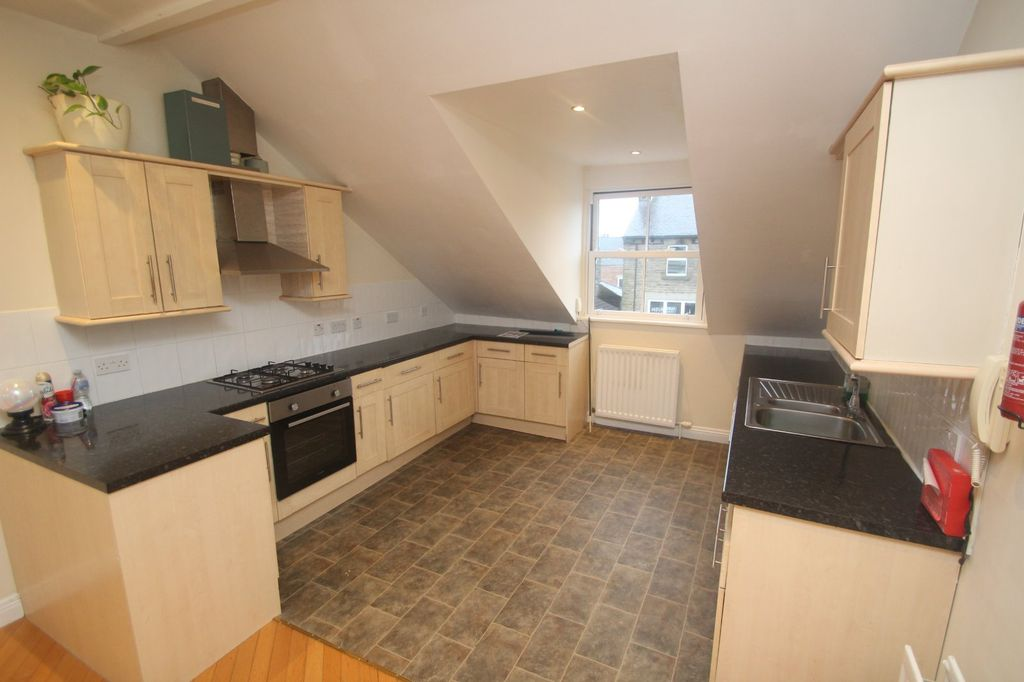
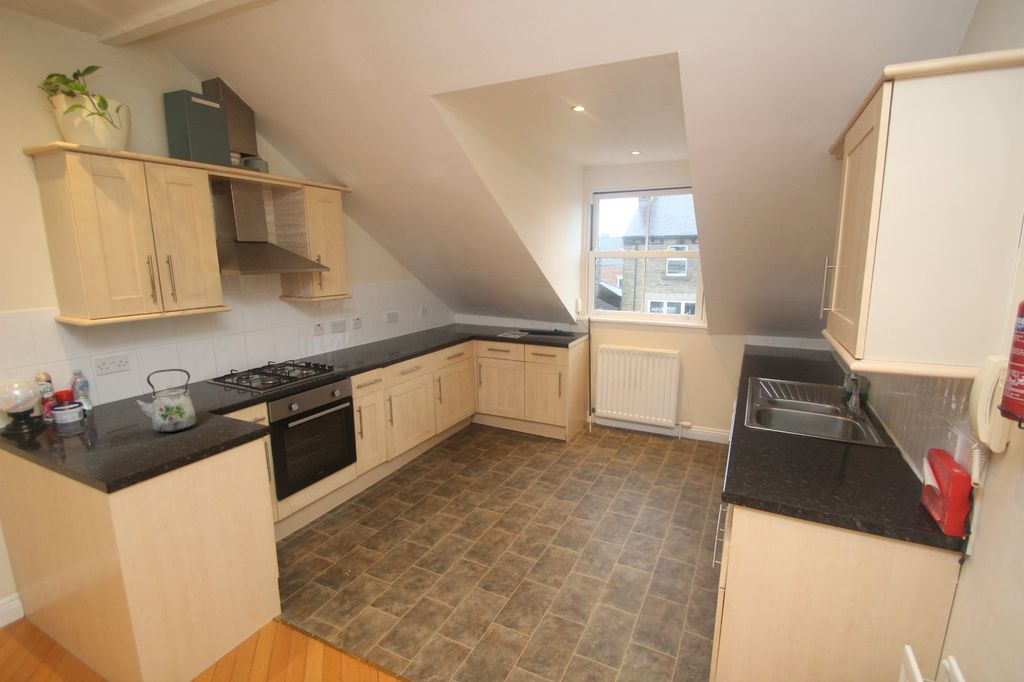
+ kettle (163, 400)
